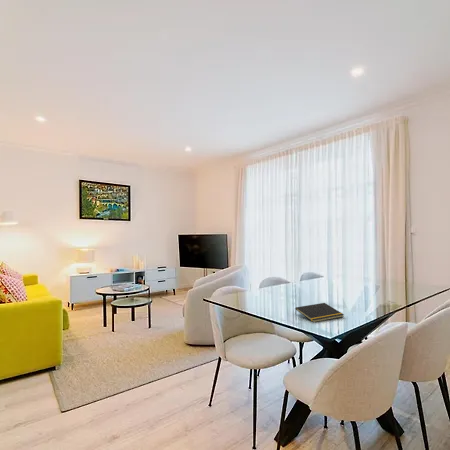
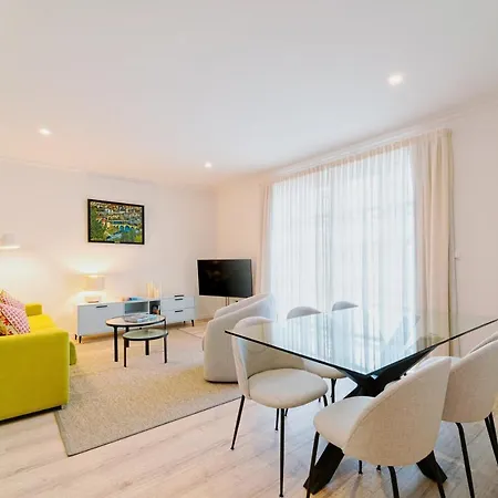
- notepad (319, 311)
